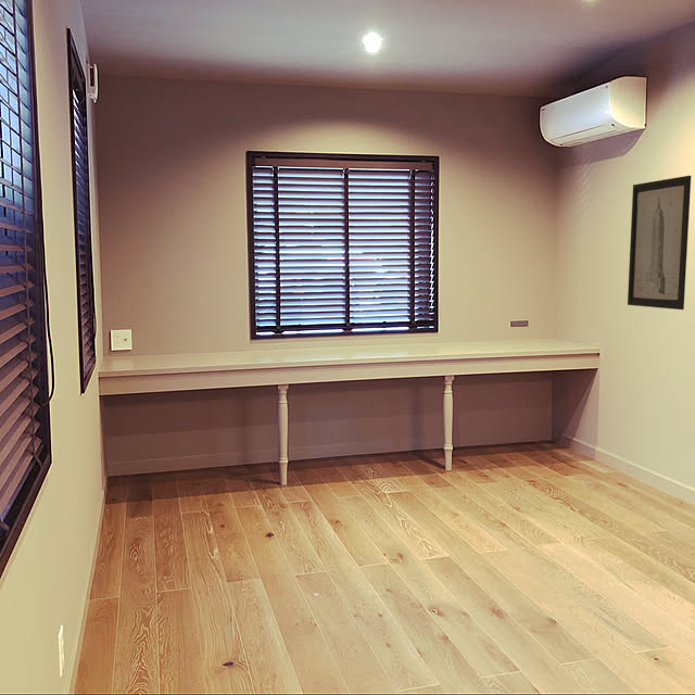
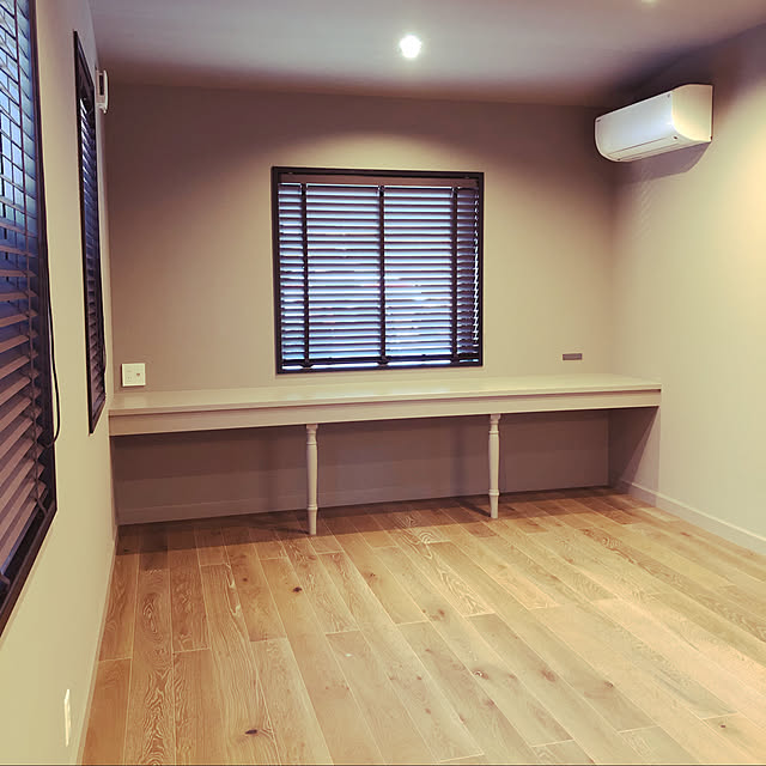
- wall art (657, 244)
